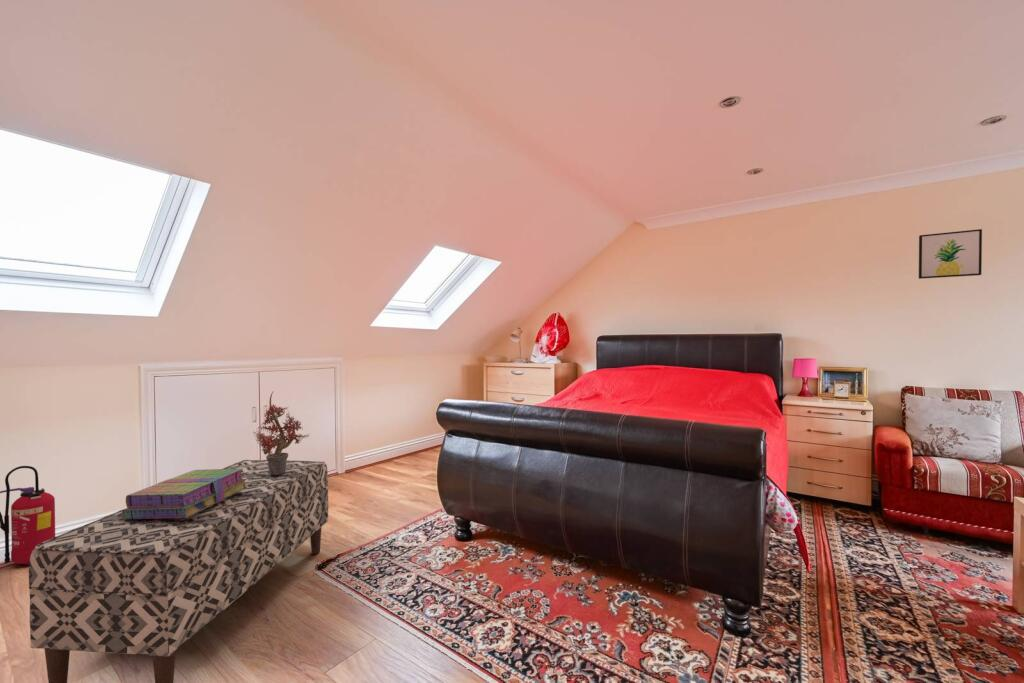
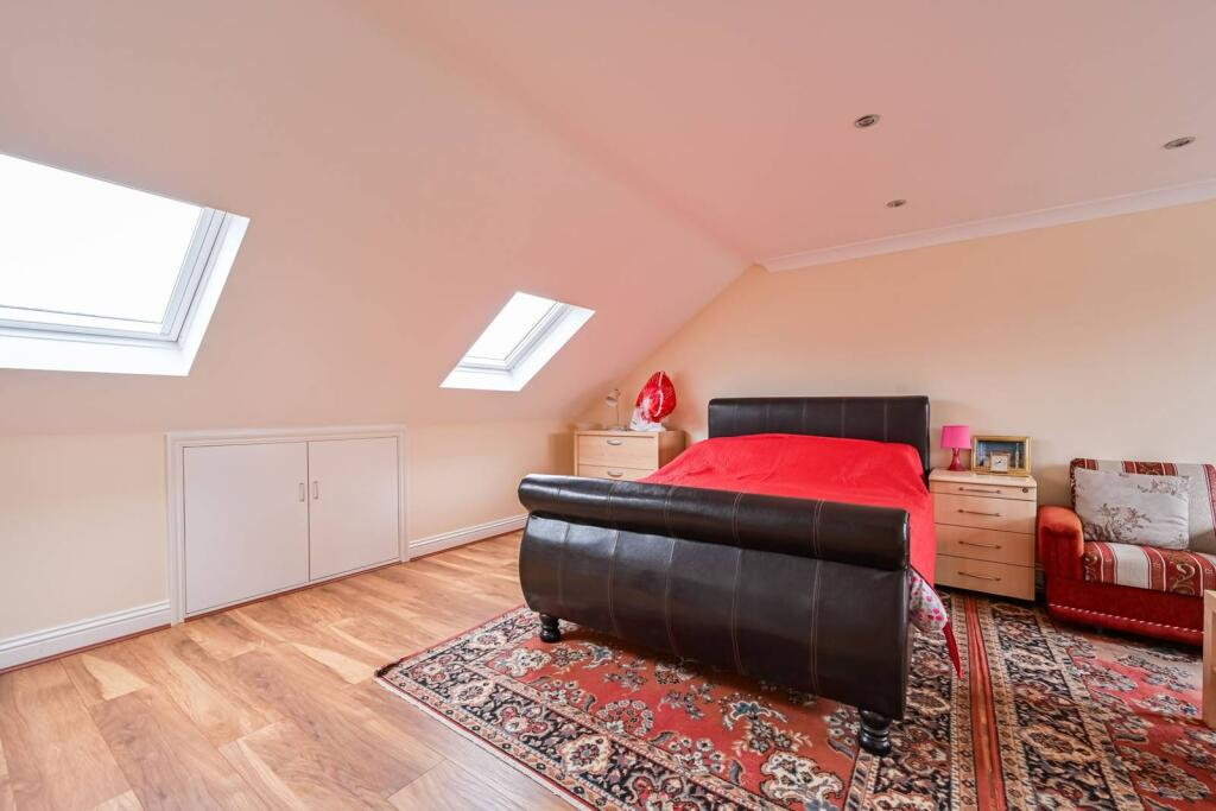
- fire extinguisher (26, 514)
- stack of books (190, 492)
- potted plant (276, 431)
- bench (216, 548)
- wall art (949, 254)
